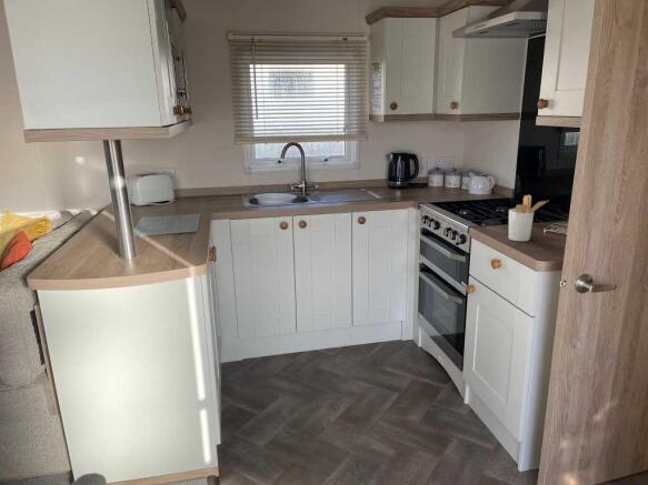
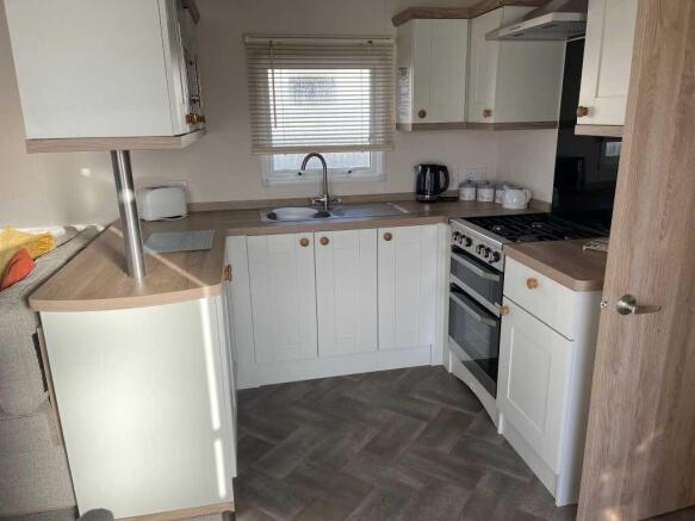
- utensil holder (527, 219)
